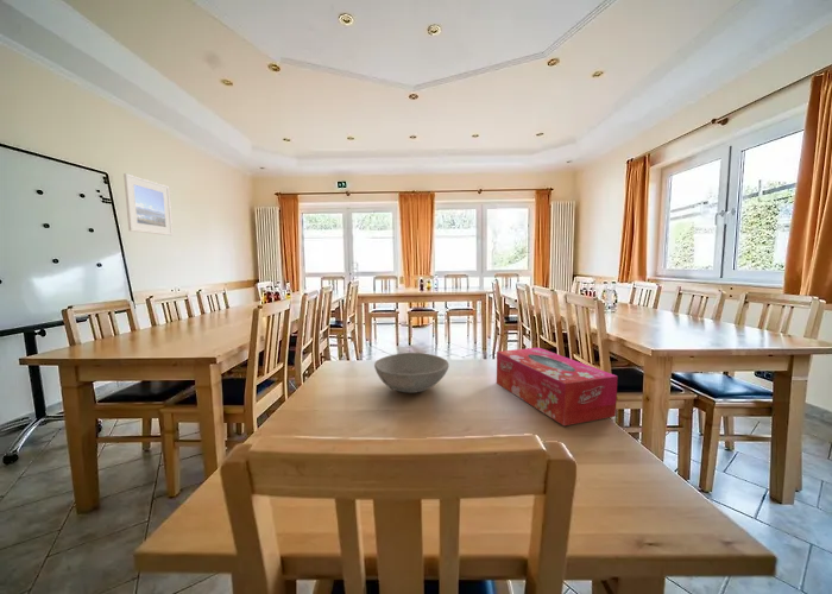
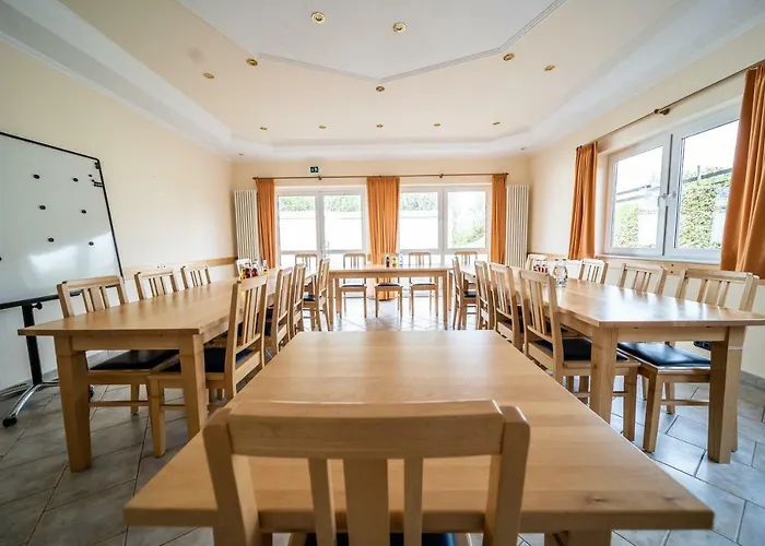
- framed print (150, 207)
- bowl (411, 374)
- tissue box (549, 379)
